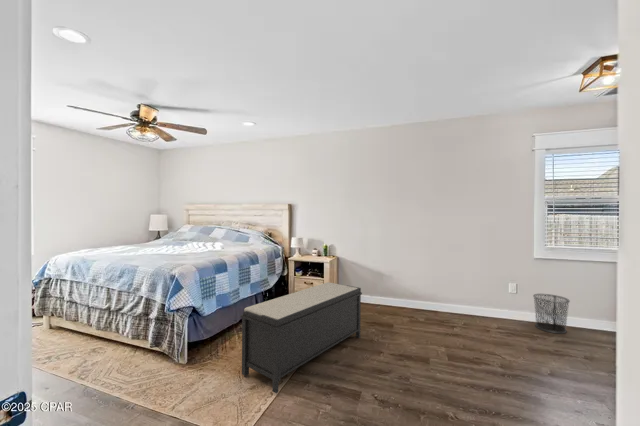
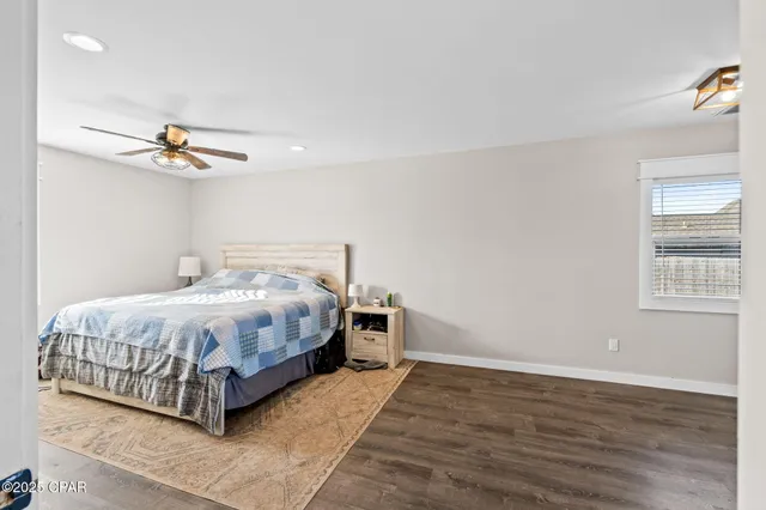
- bench (308, 325)
- waste bin (550, 313)
